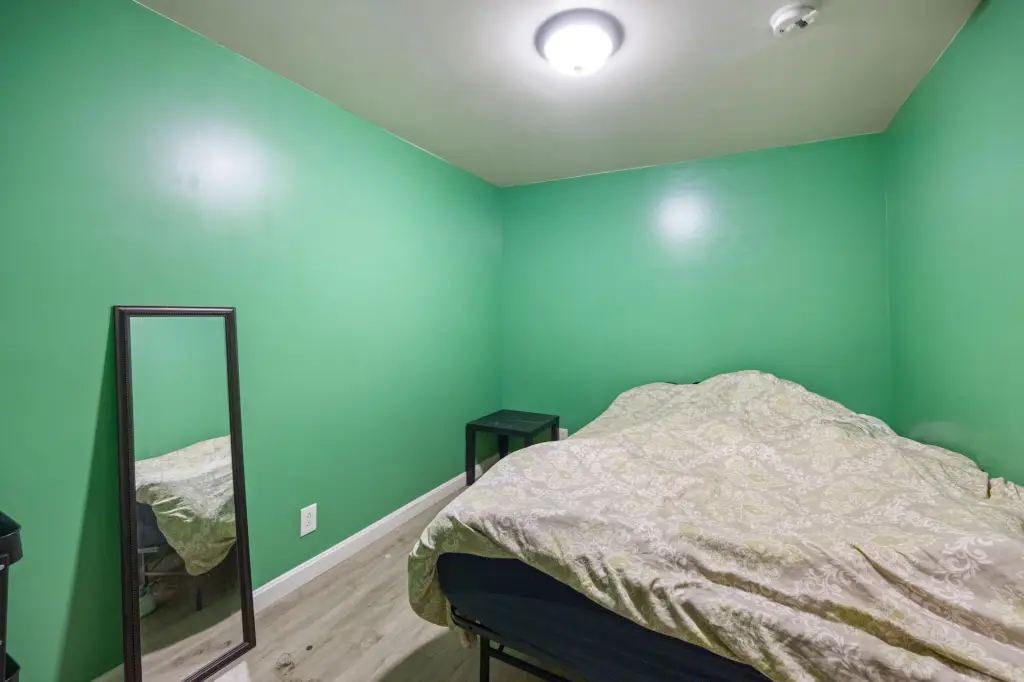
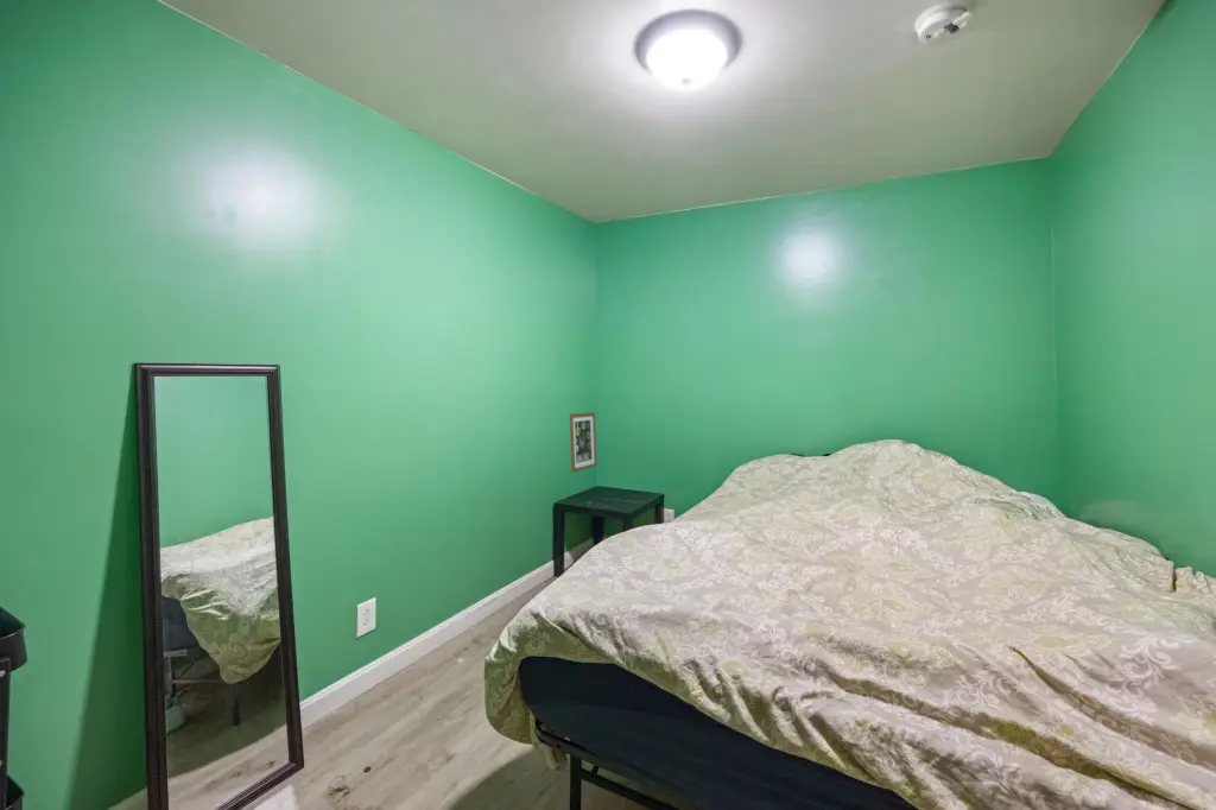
+ wall art (583, 441)
